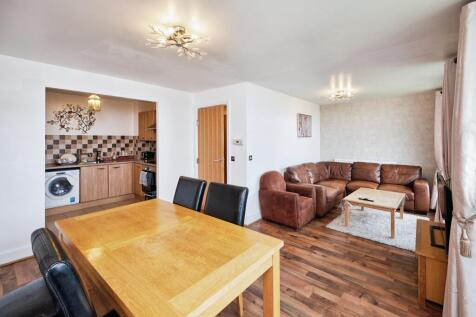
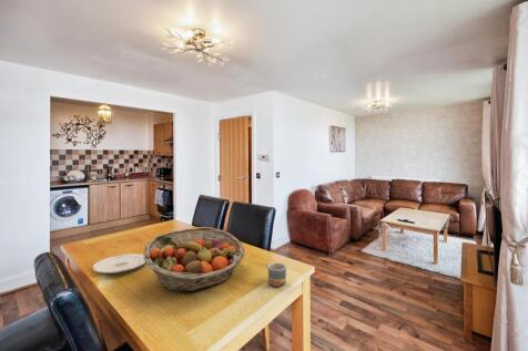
+ plate (121, 264)
+ fruit basket (196, 256)
+ mug (274, 272)
